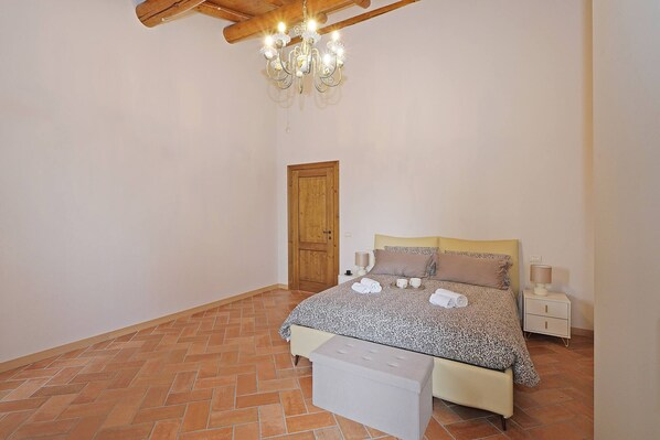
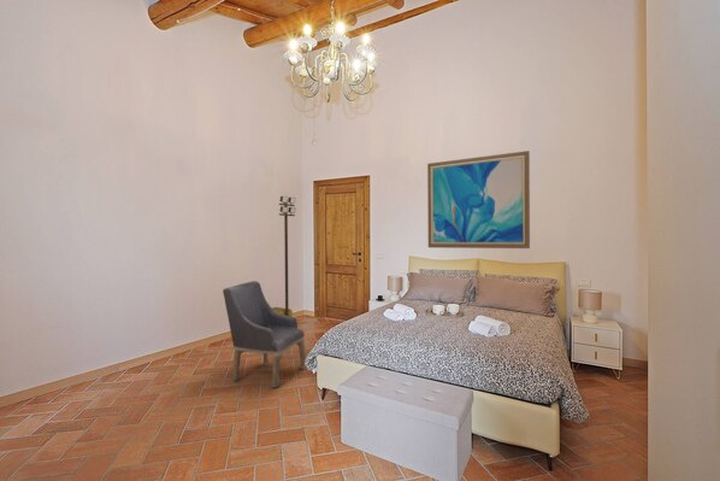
+ wall art (474, 203)
+ armchair (266, 329)
+ portable light tower (285, 263)
